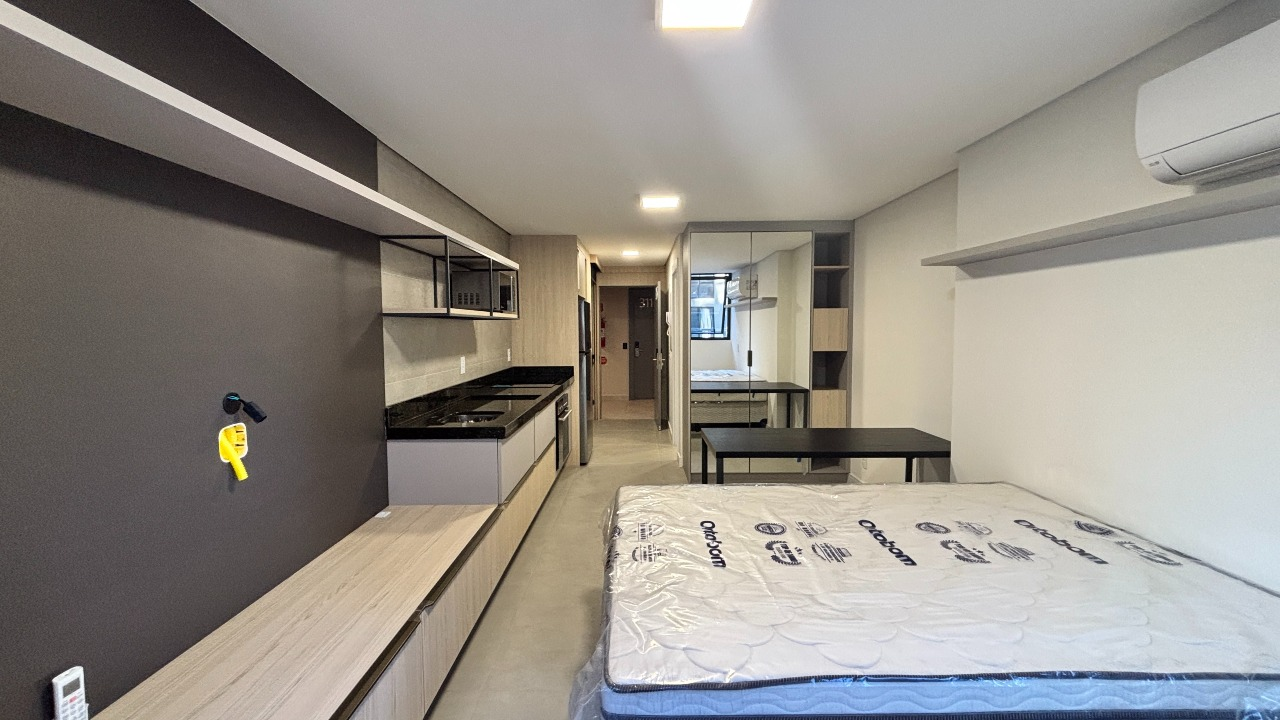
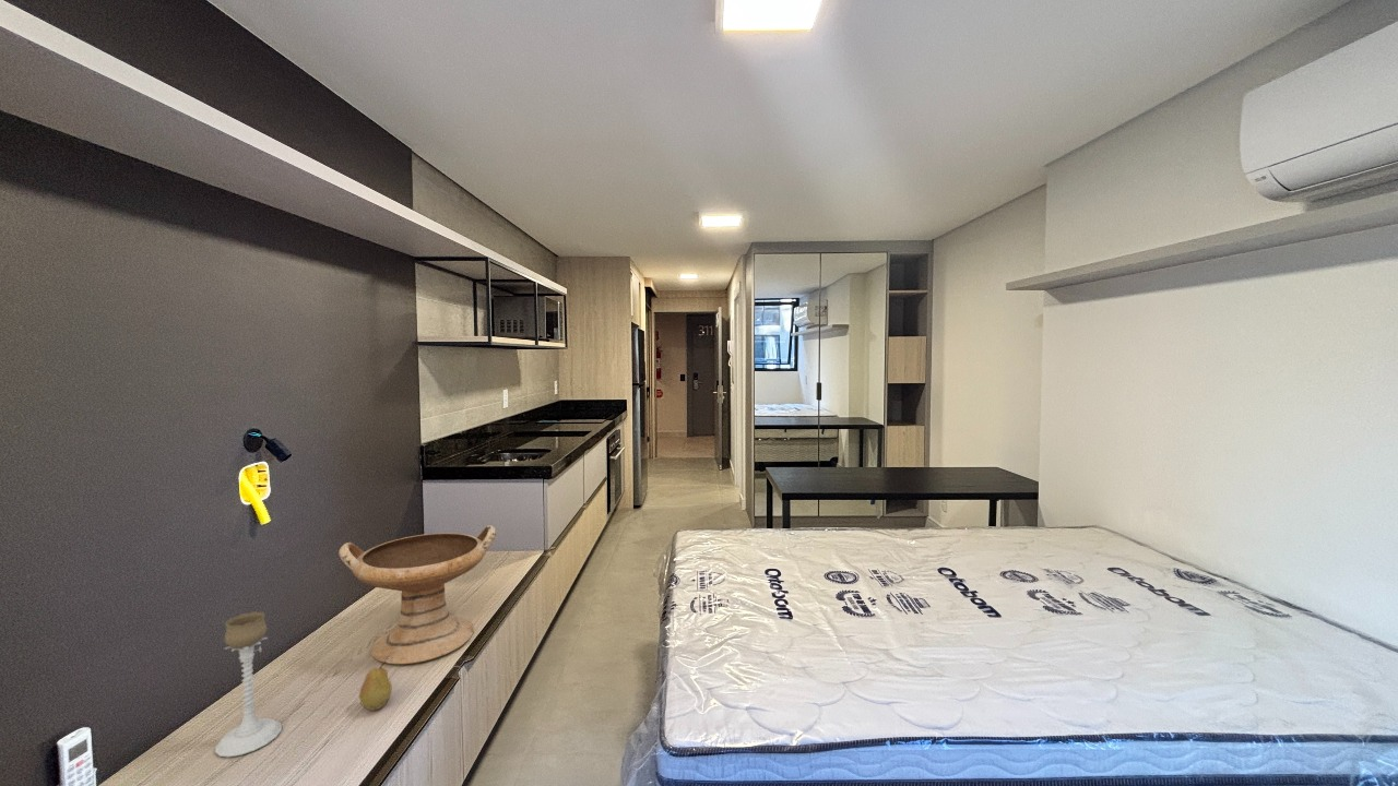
+ decorative bowl (423, 587)
+ fruit (377, 684)
+ candle holder (247, 678)
